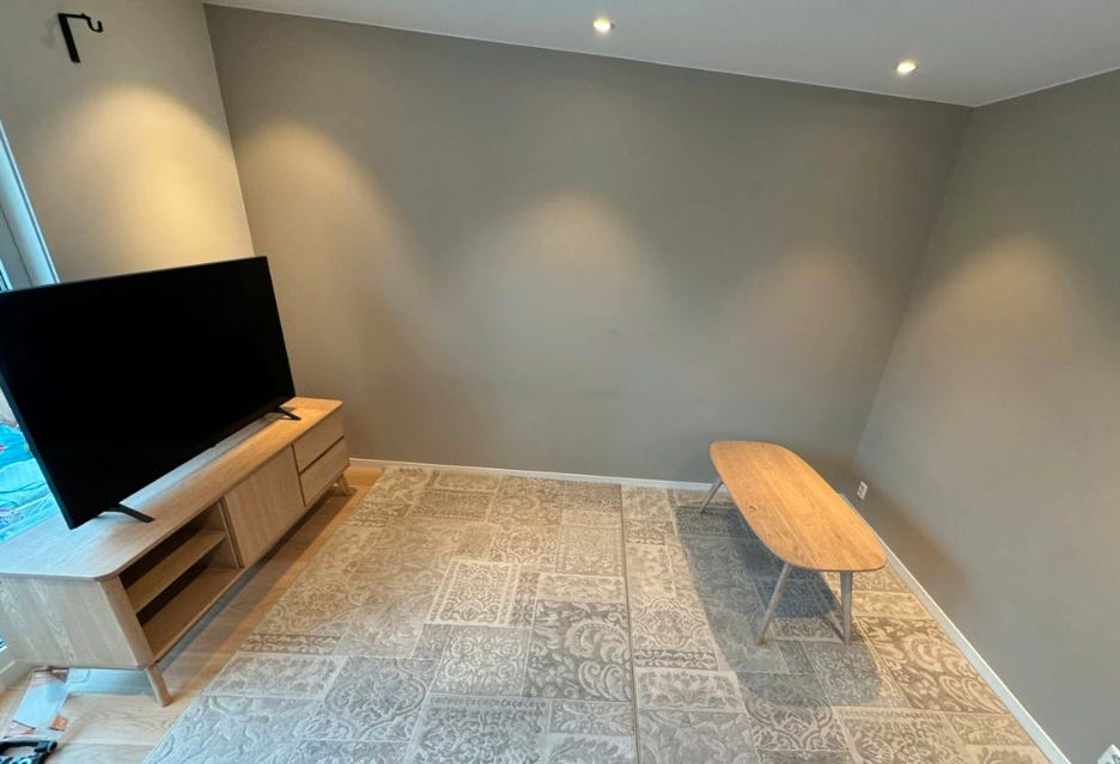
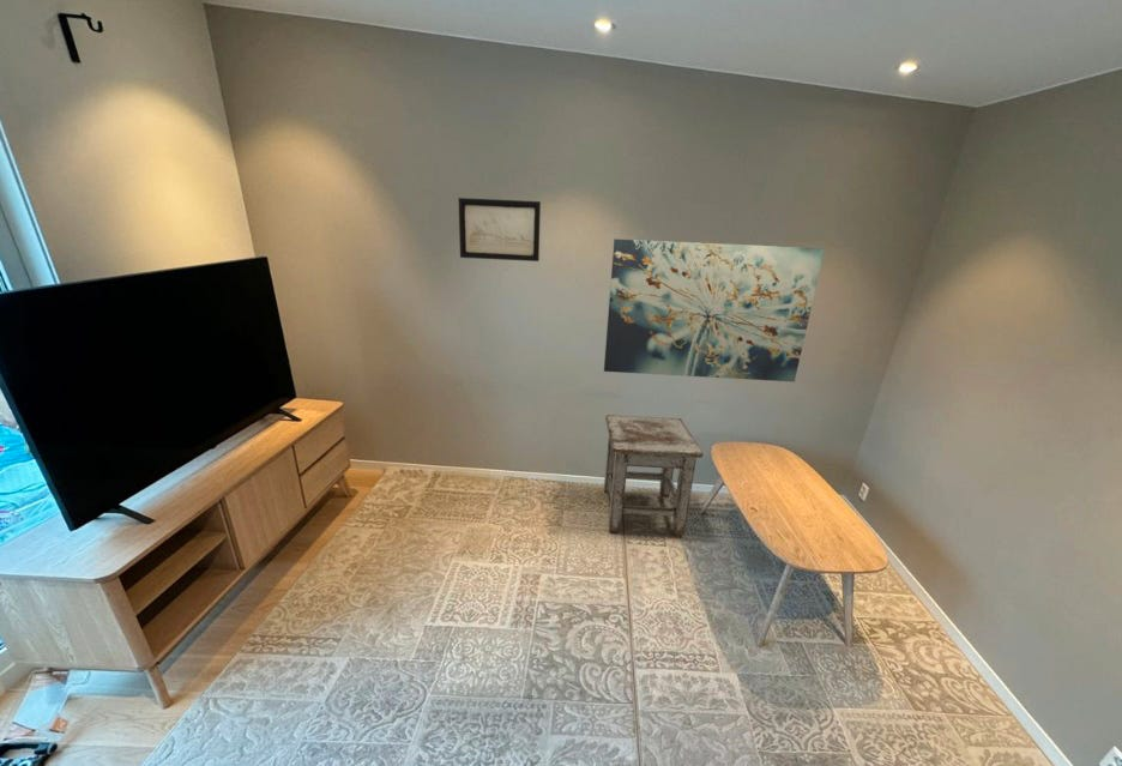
+ wall art (707, 313)
+ stool (645, 472)
+ wall art (499, 230)
